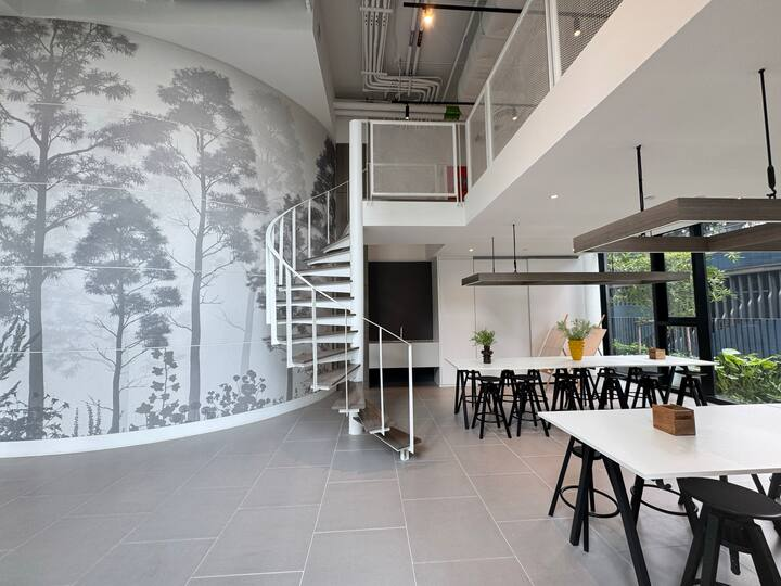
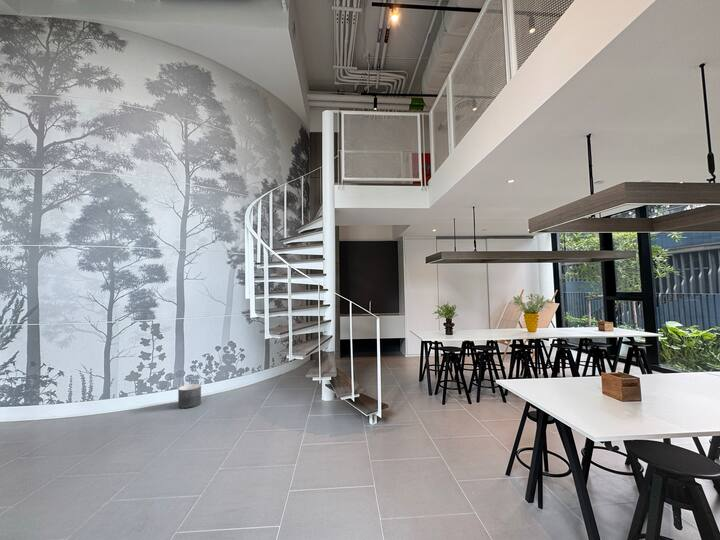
+ planter (189, 395)
